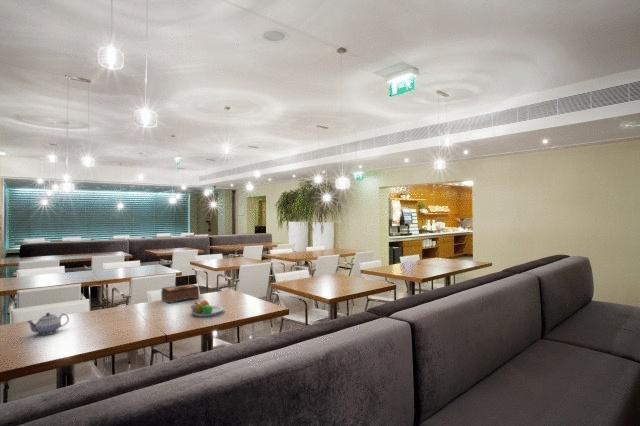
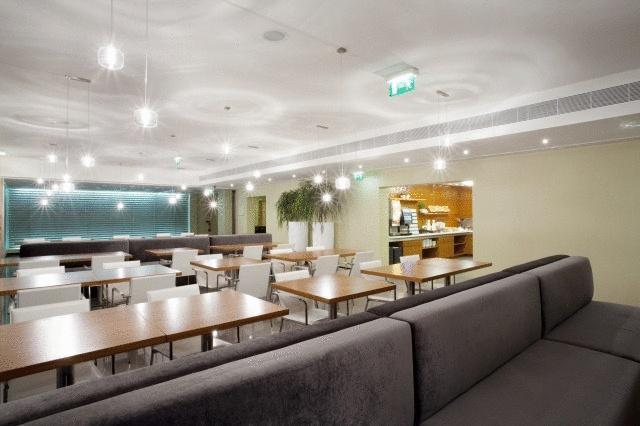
- teapot (48, 322)
- tissue box (180, 293)
- fruit bowl (206, 306)
